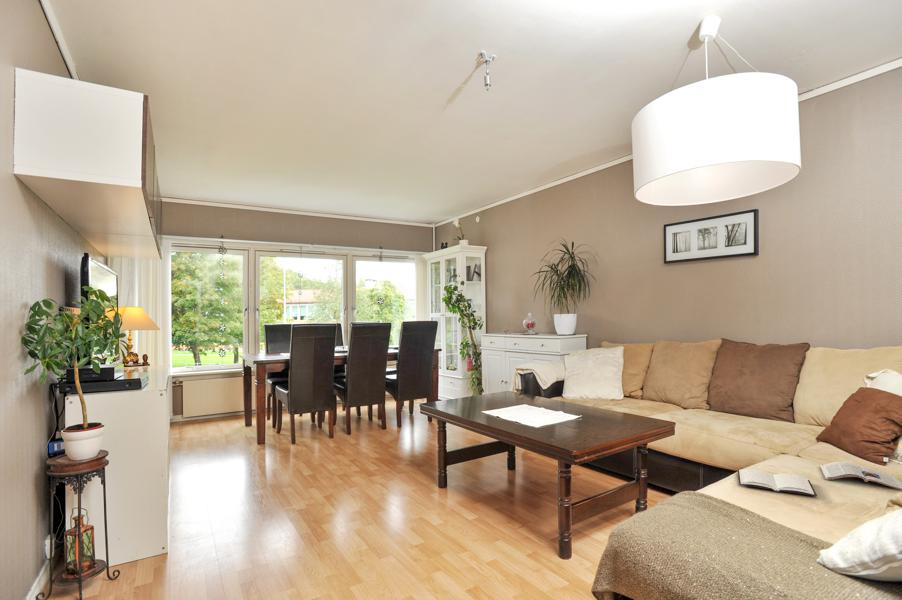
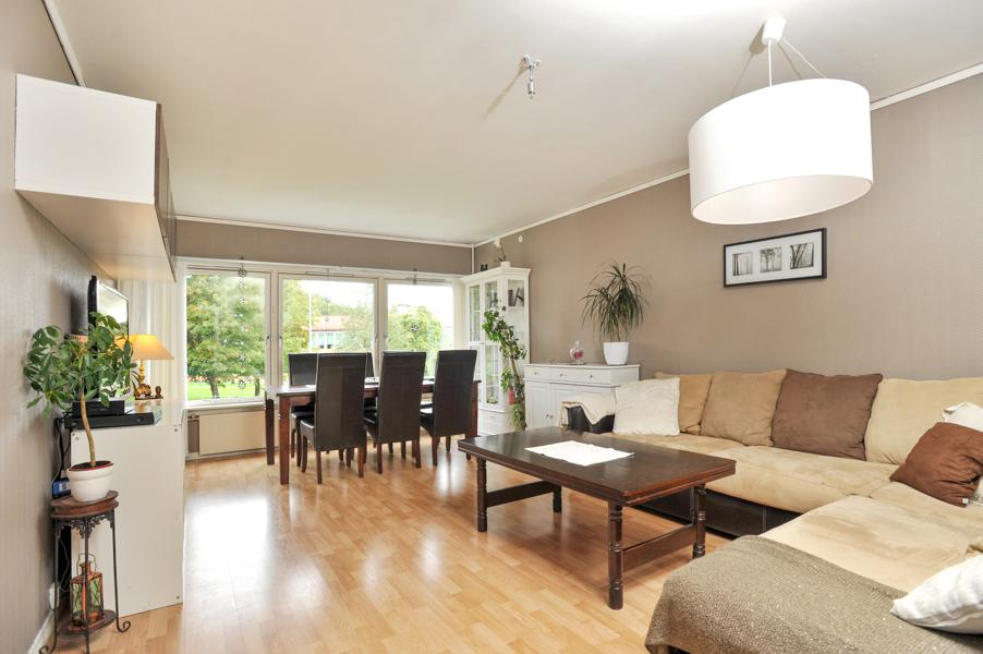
- book (774, 481)
- magazine (860, 473)
